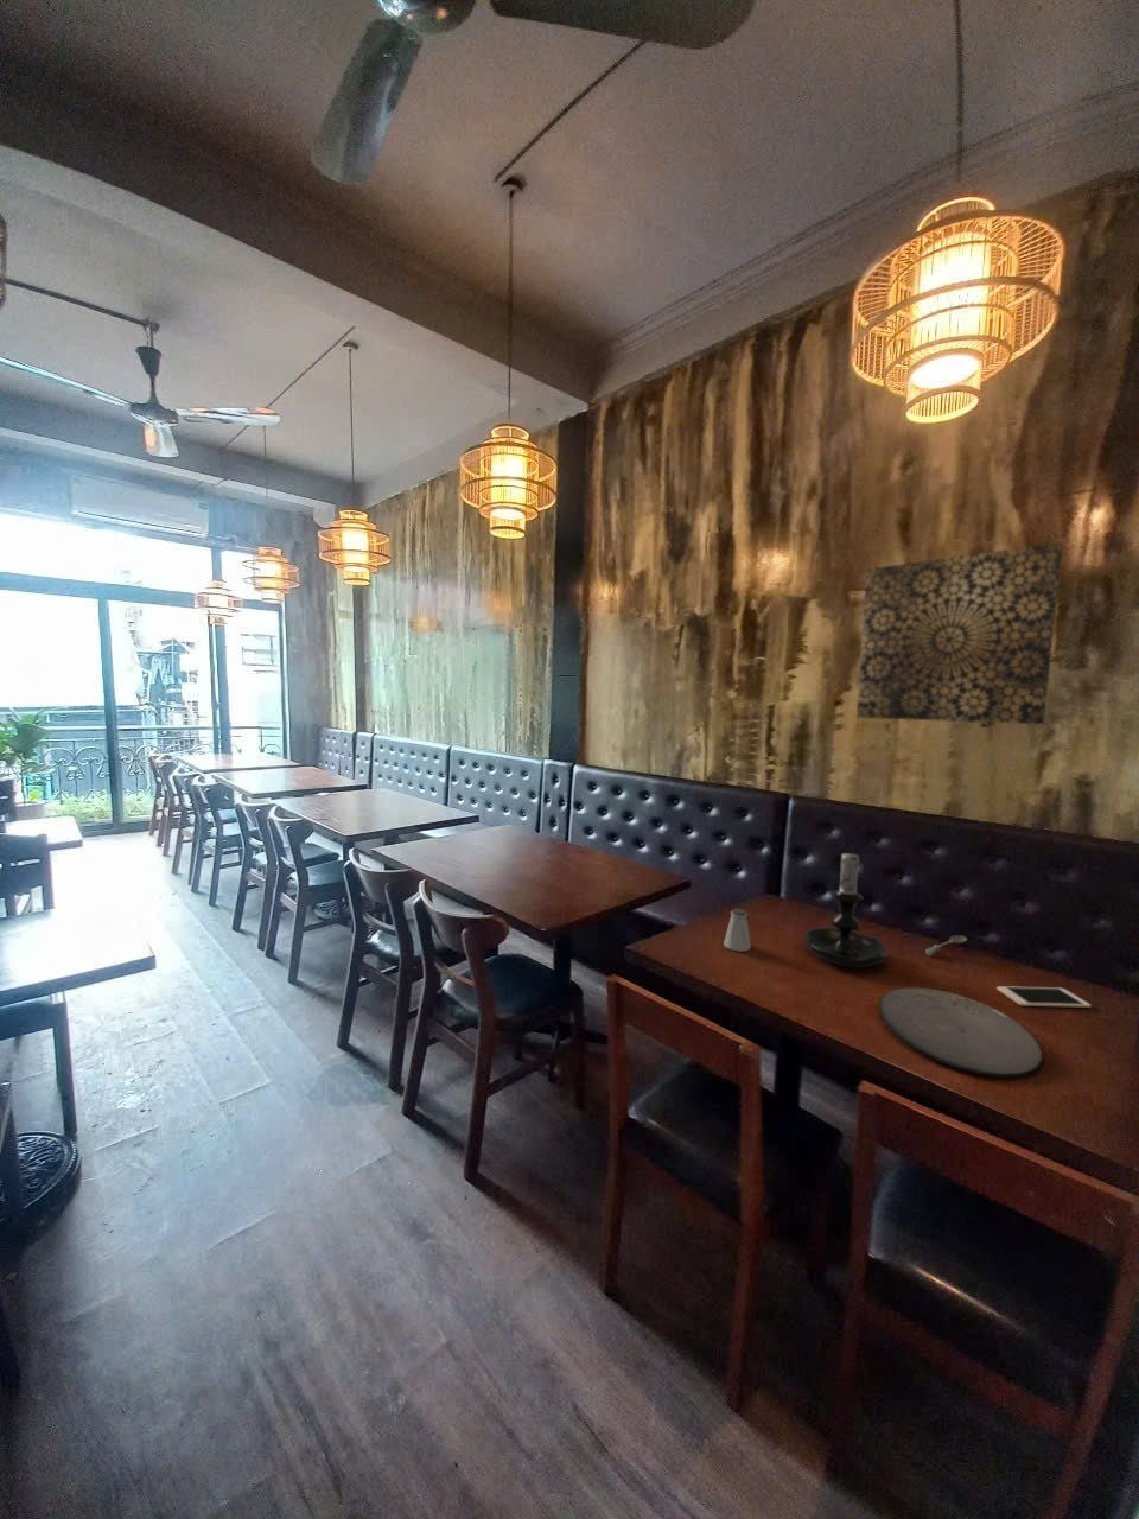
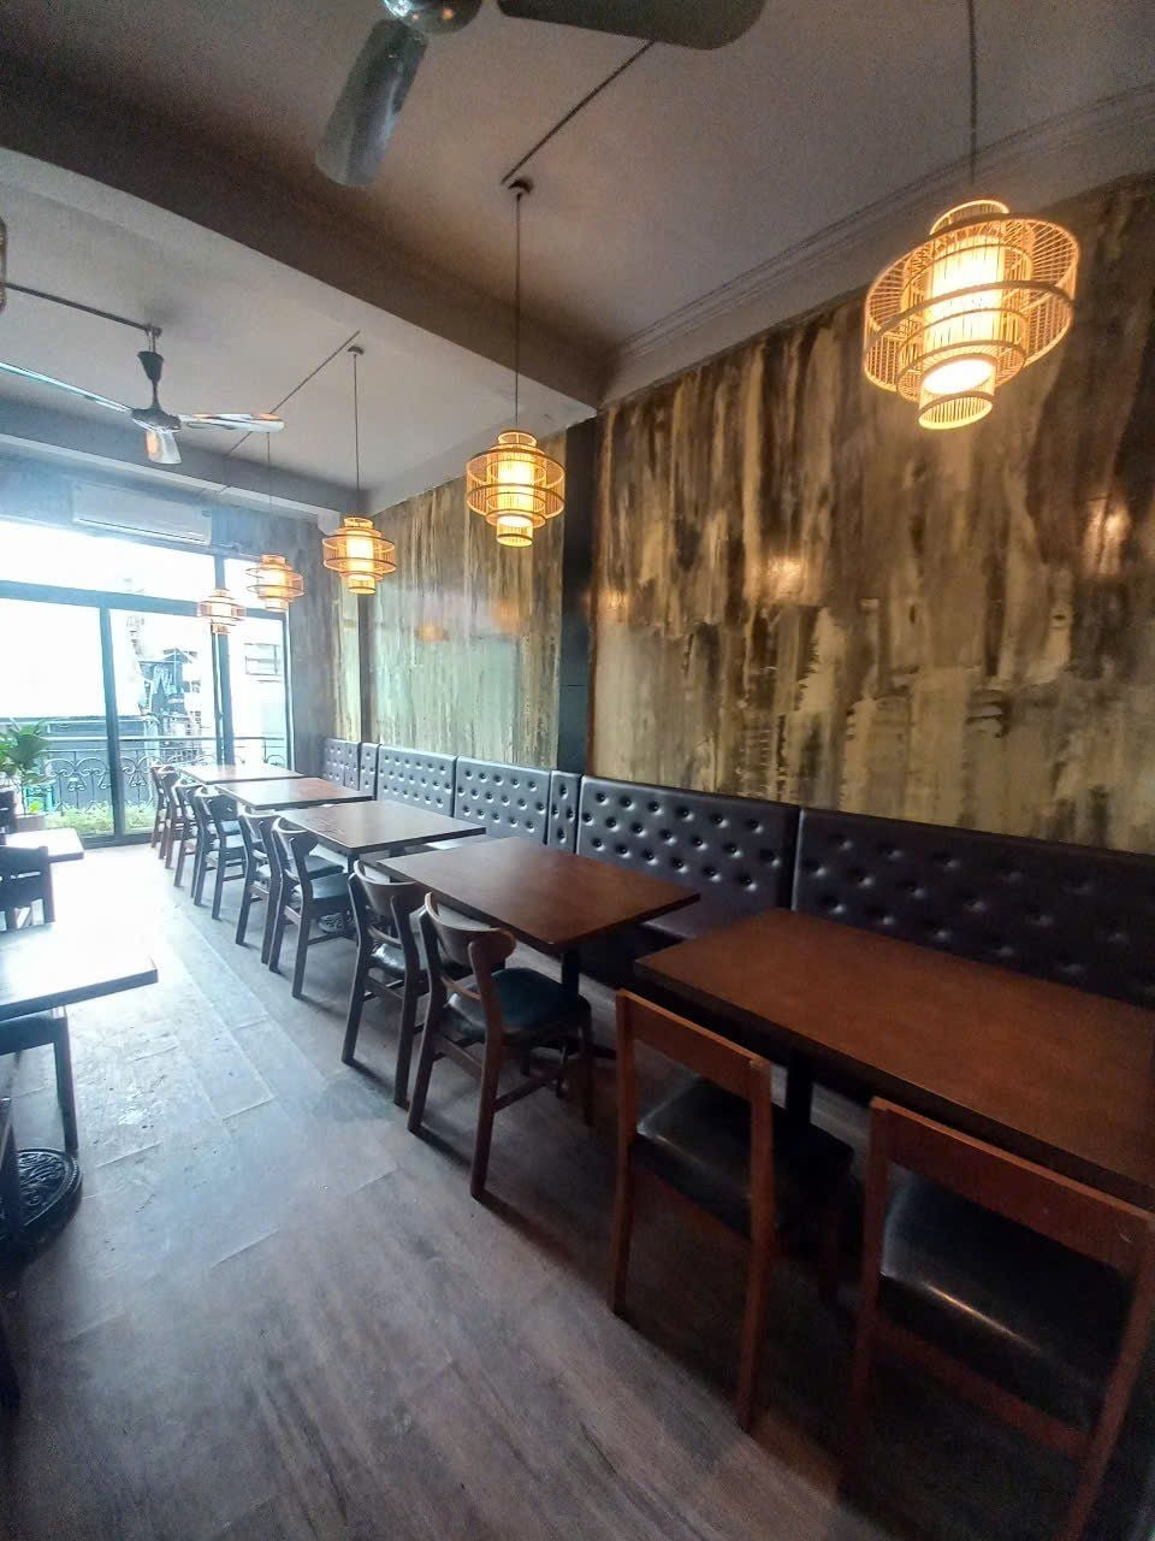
- wall art (948, 640)
- soupspoon (945, 944)
- cell phone (1042, 995)
- saltshaker (738, 928)
- plate (955, 1026)
- candle holder (848, 902)
